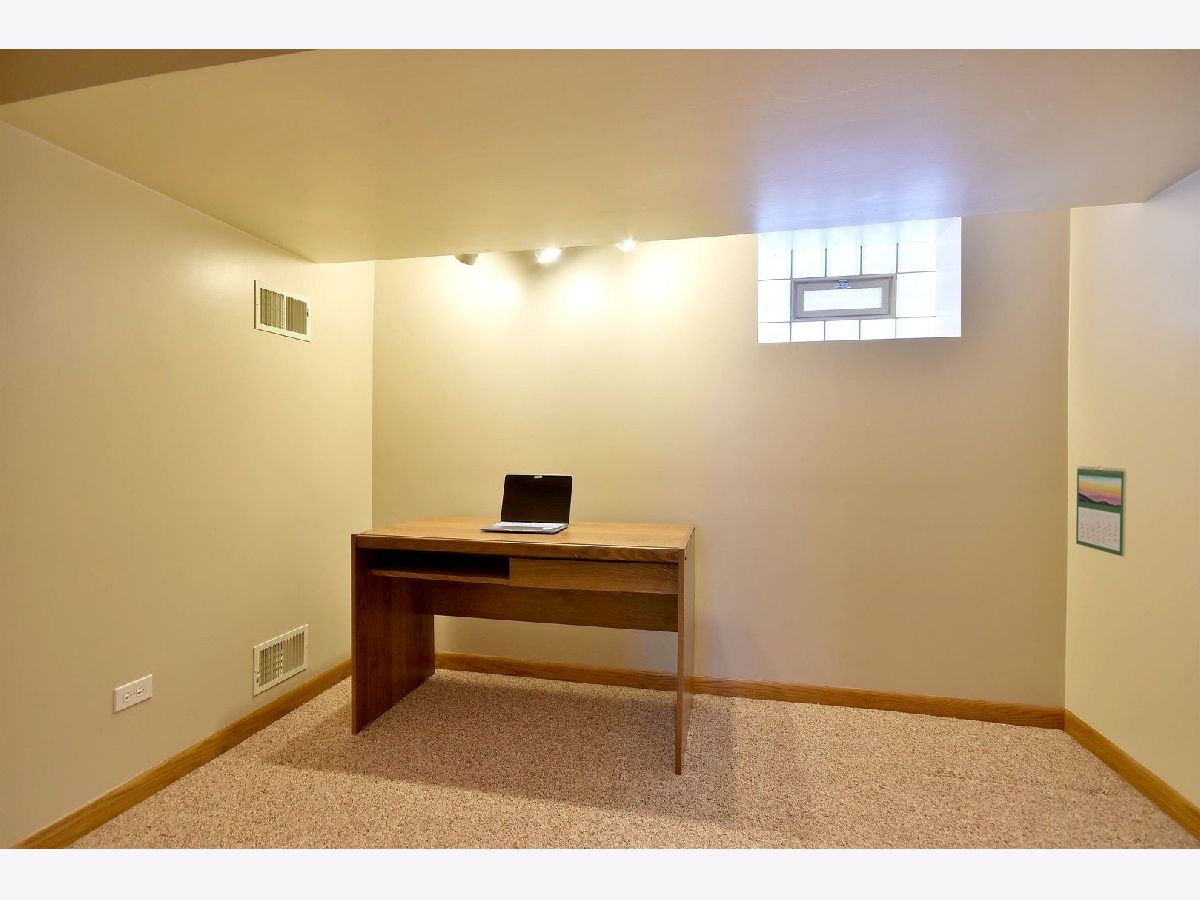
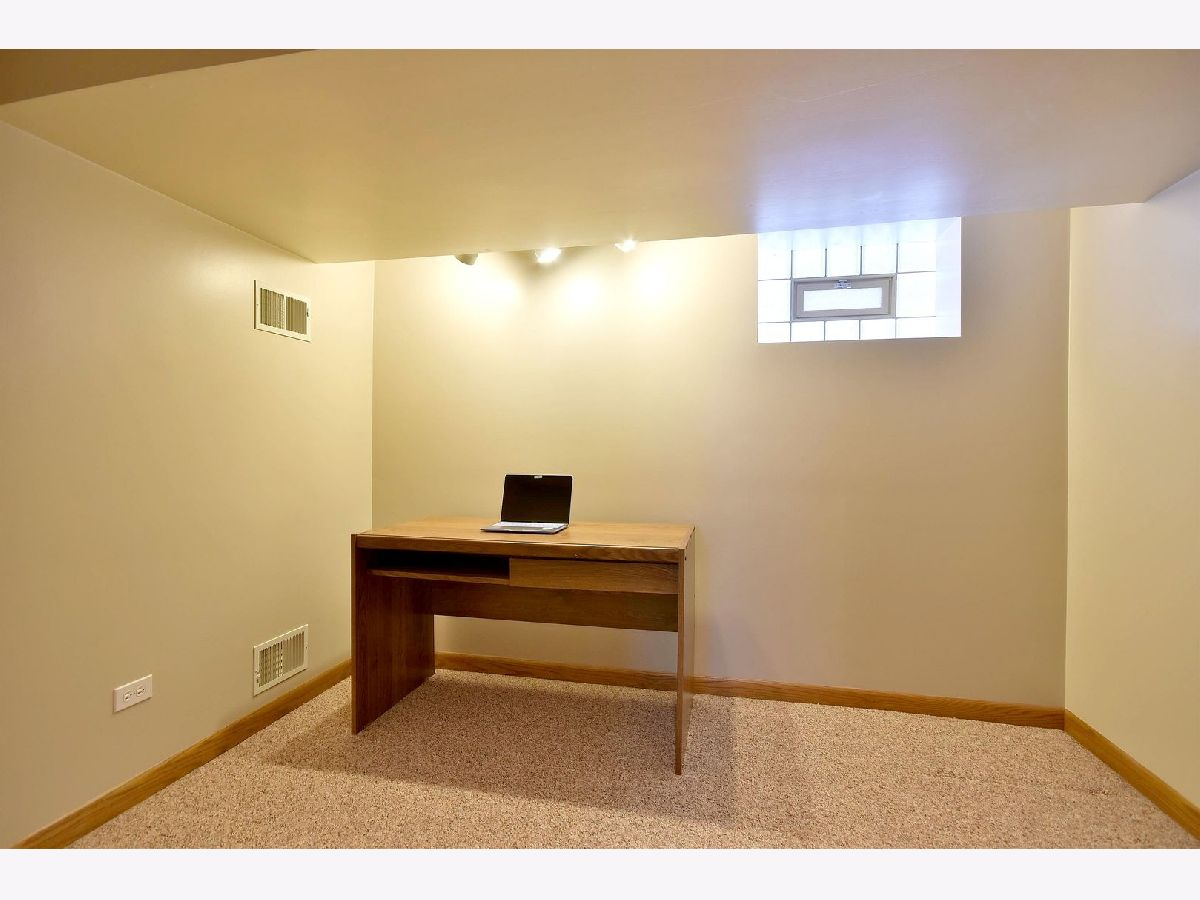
- calendar (1099, 507)
